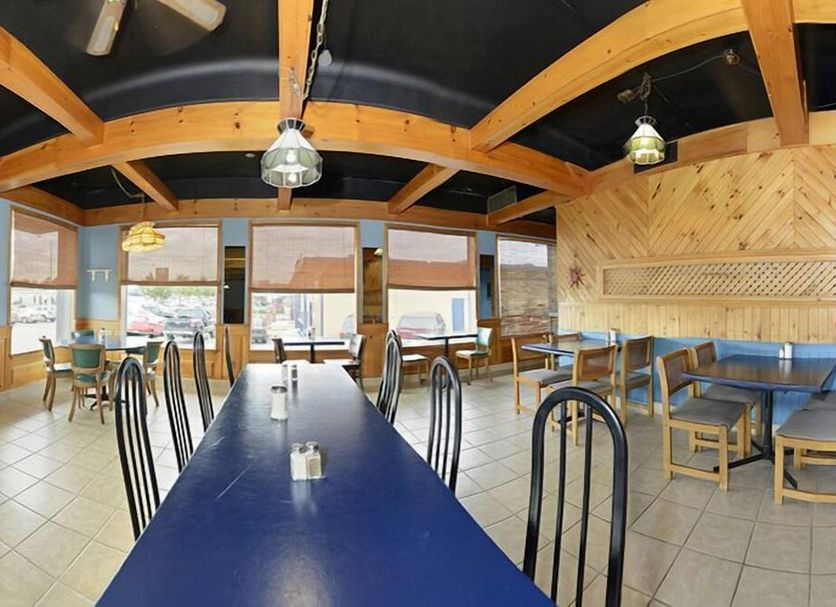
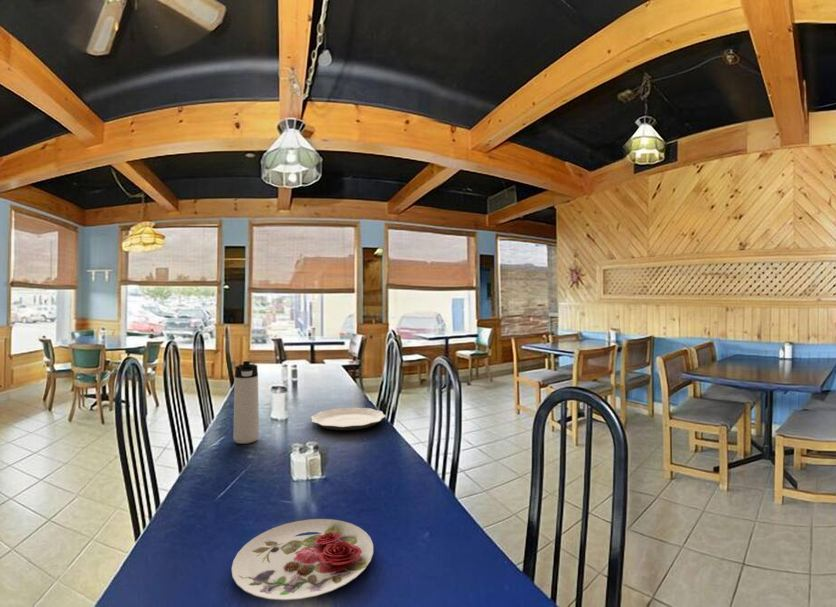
+ plate (305, 552)
+ thermos bottle (246, 402)
+ plate (348, 418)
